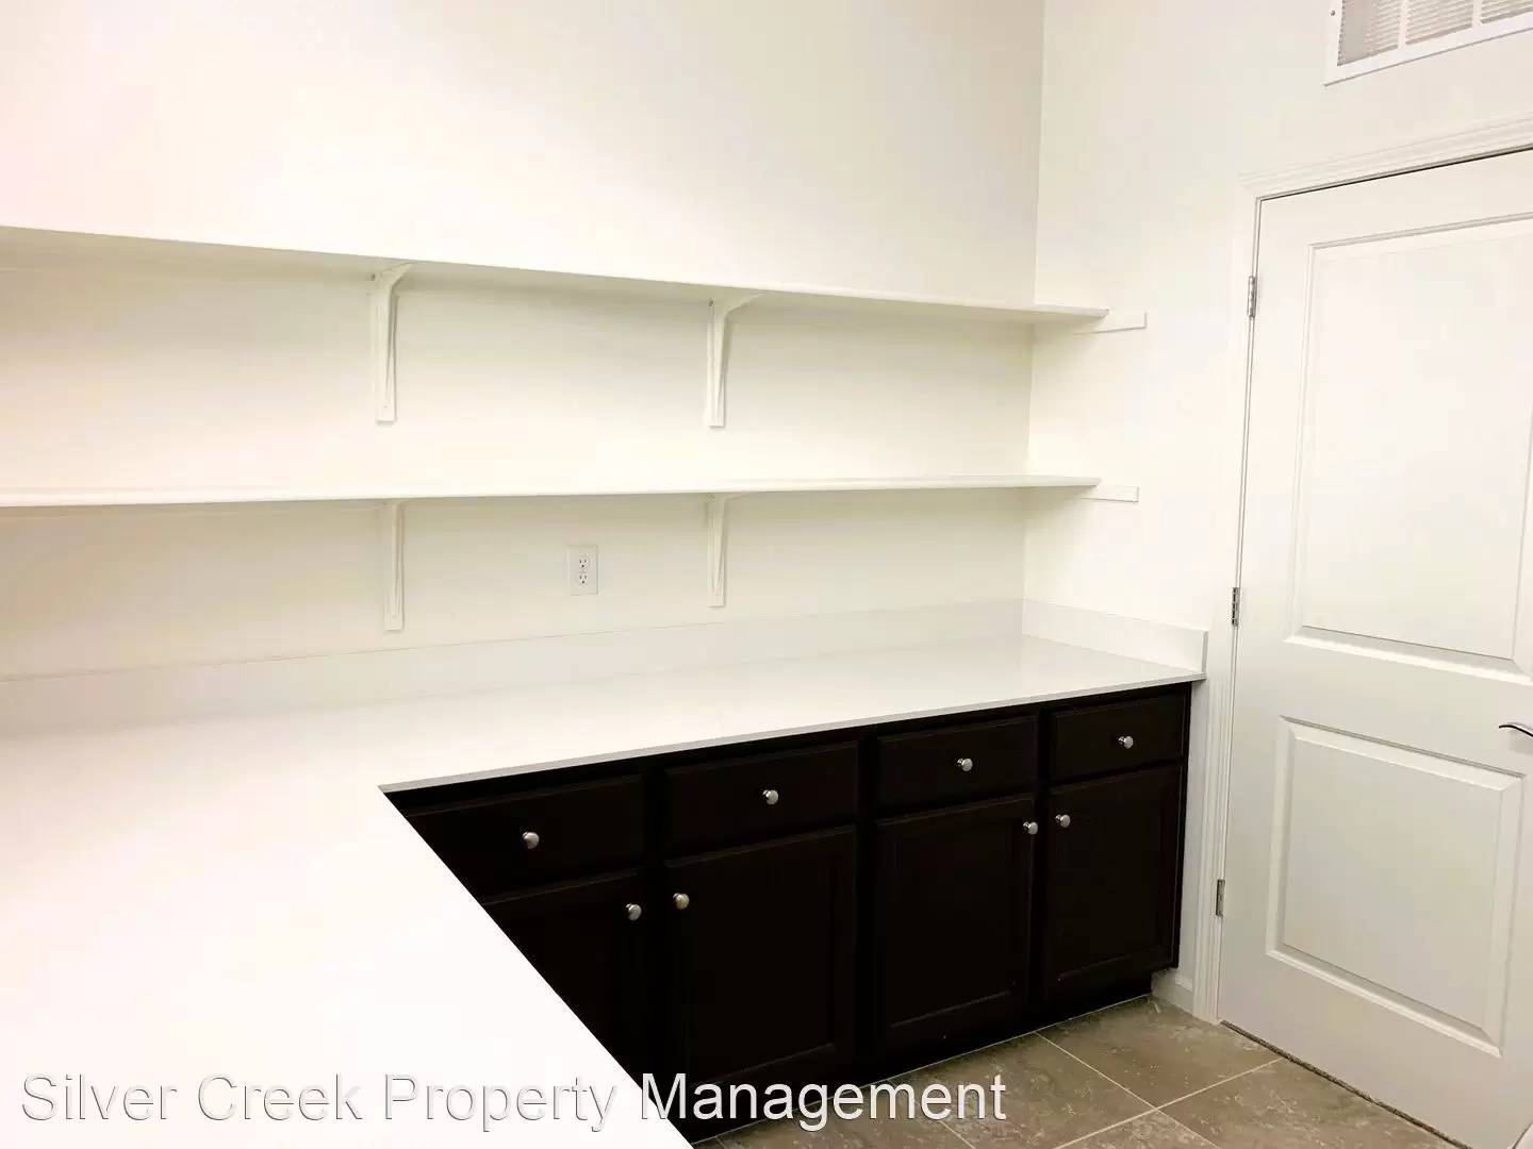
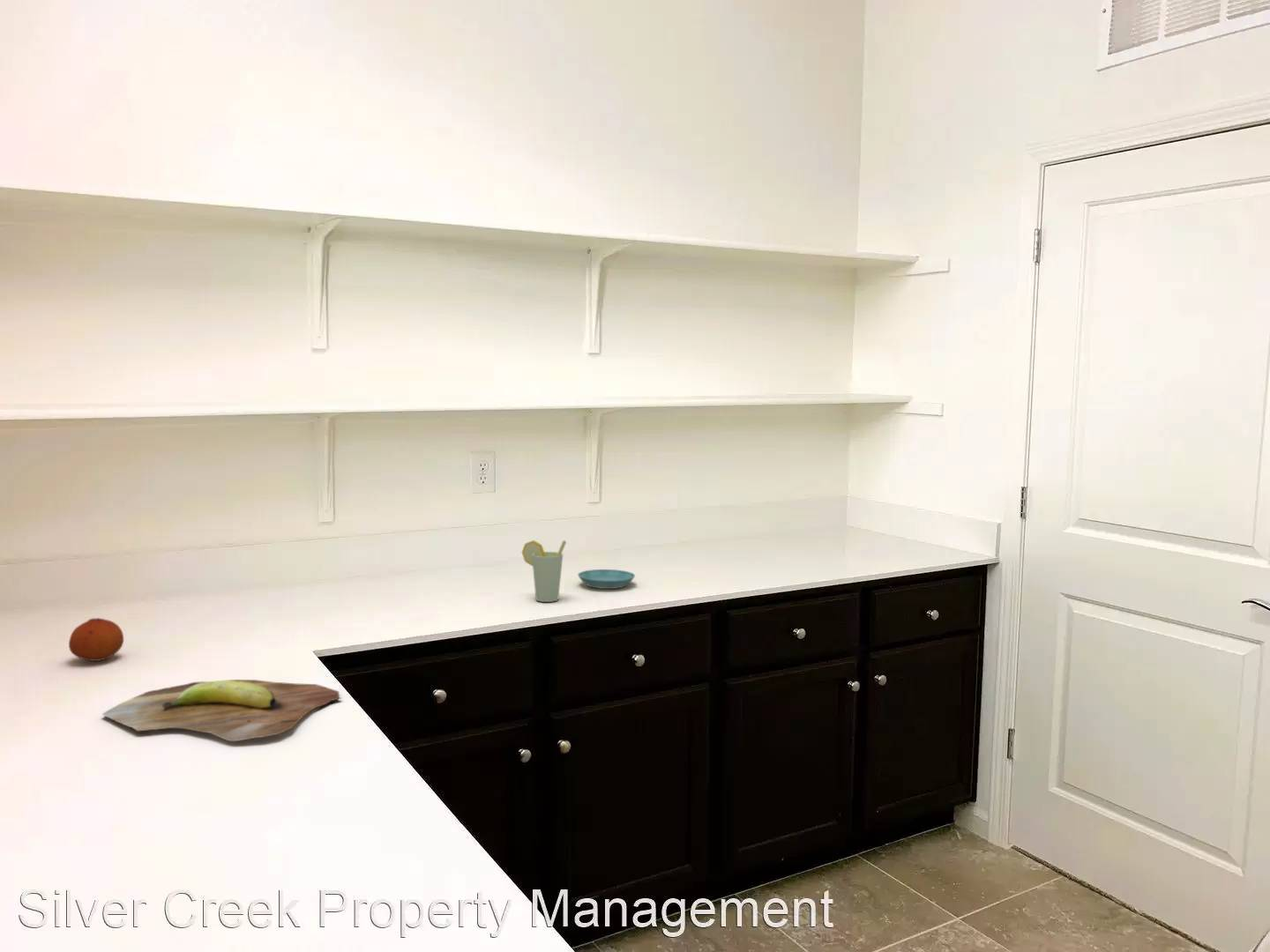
+ cutting board (223, 696)
+ saucer (606, 579)
+ cup (543, 569)
+ fruit (96, 638)
